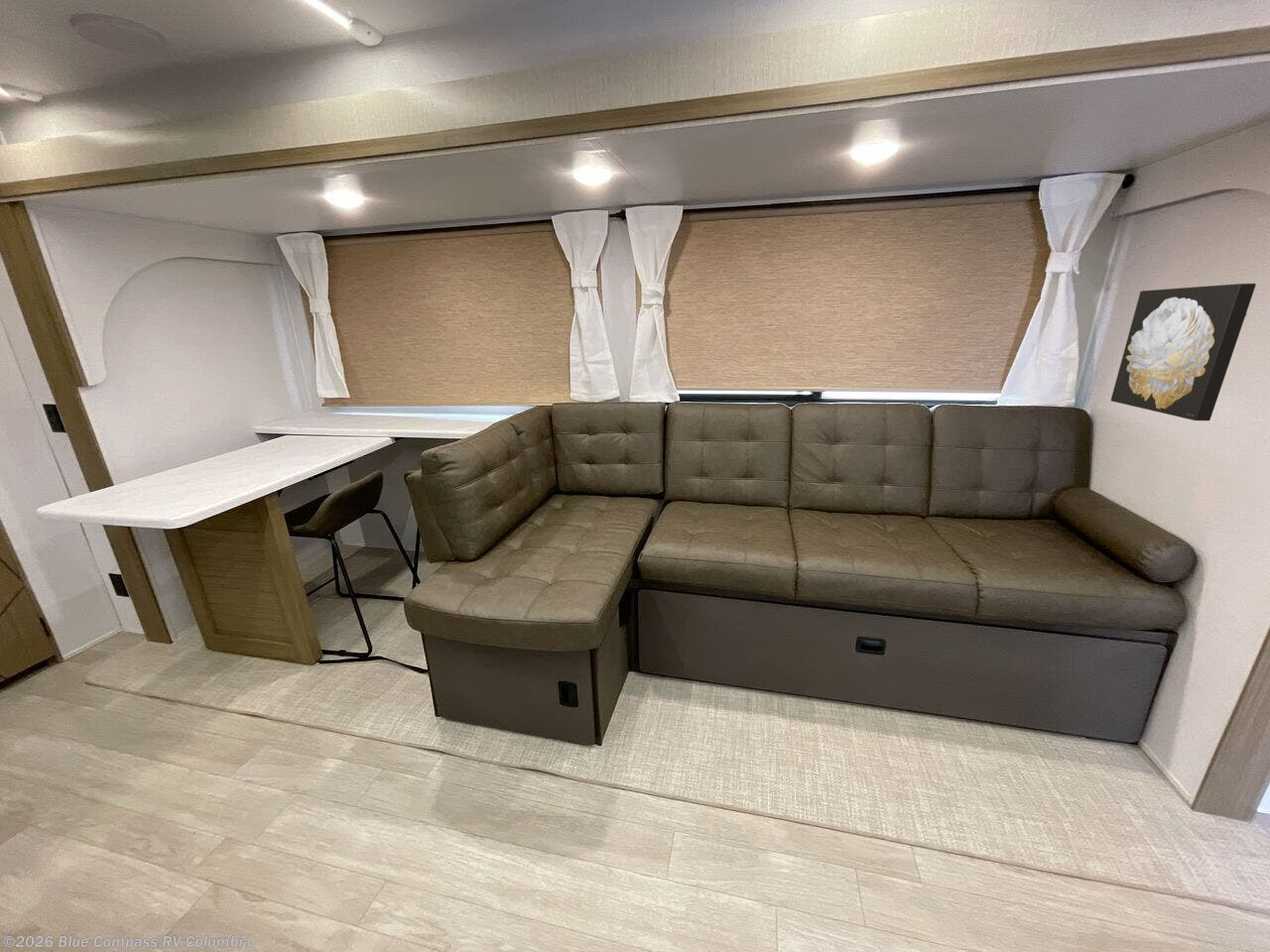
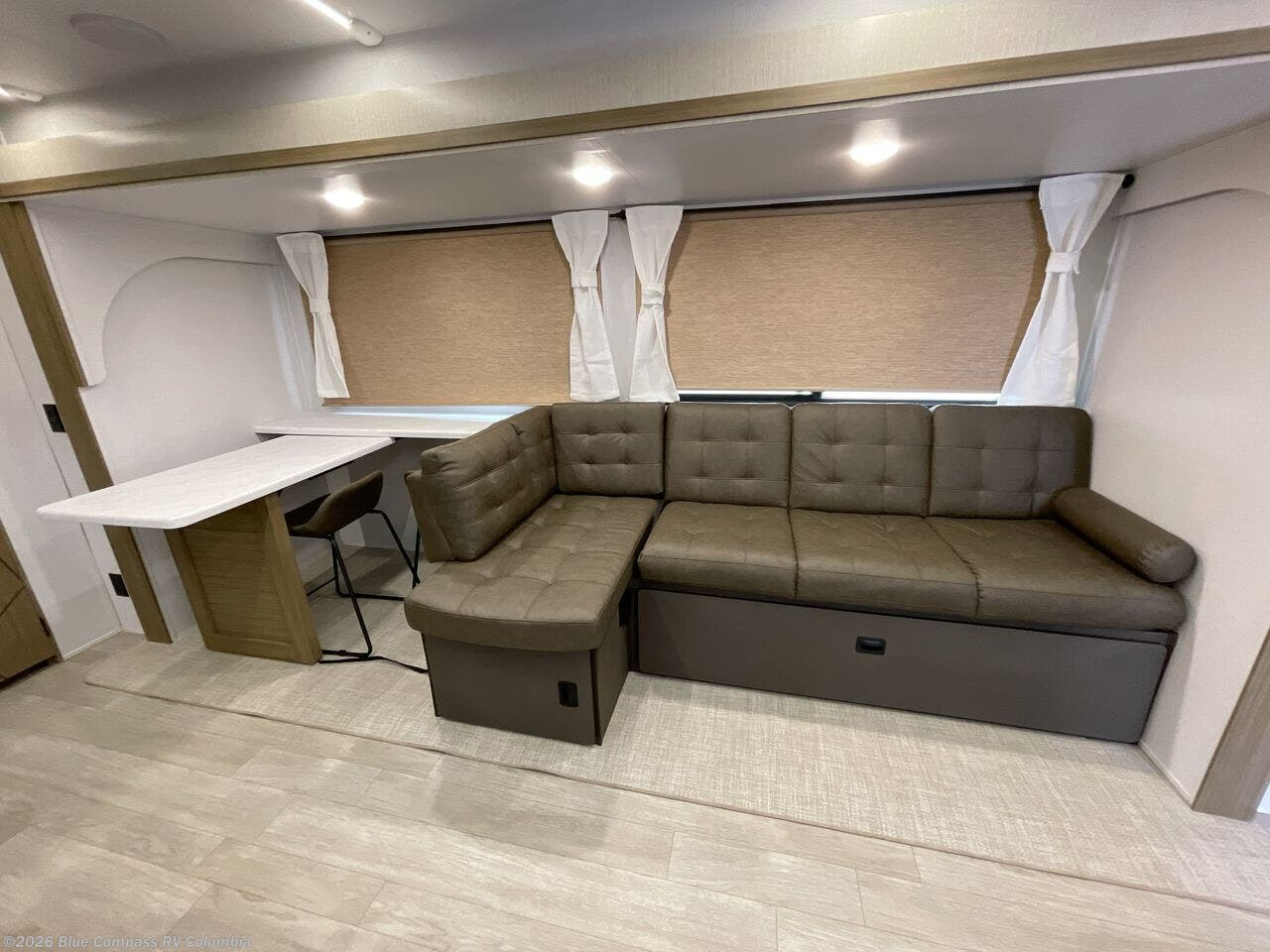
- wall art (1173, 351)
